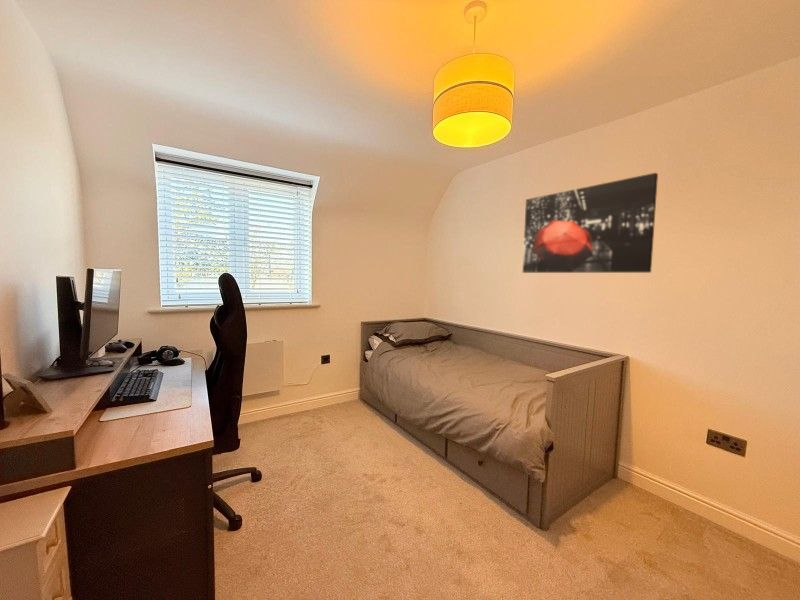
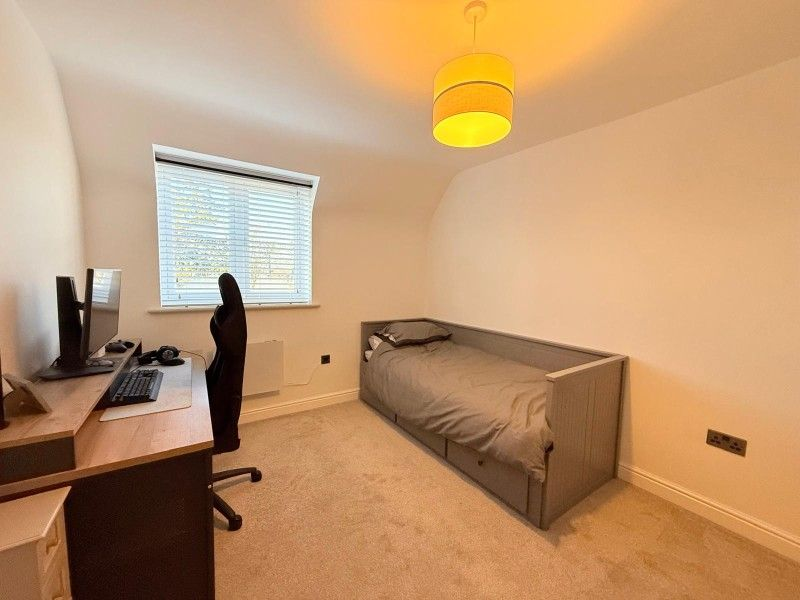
- wall art (579, 230)
